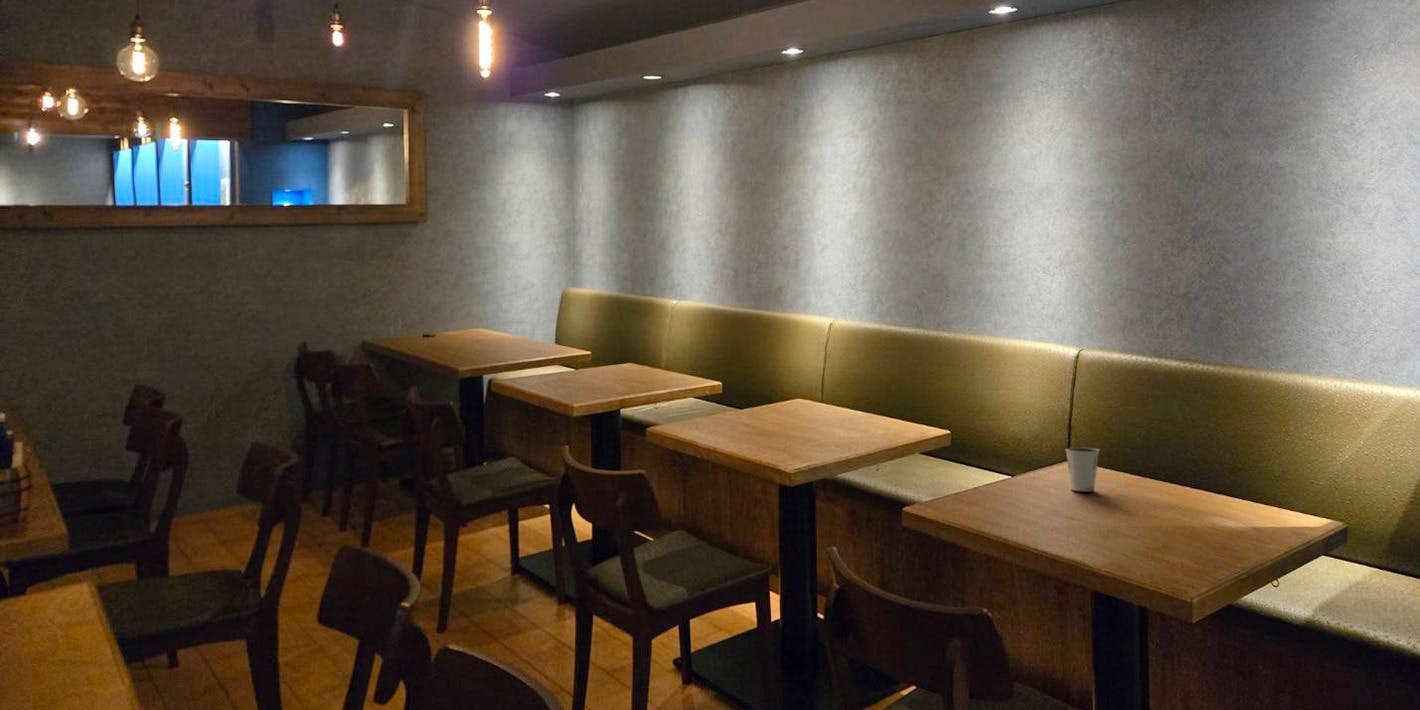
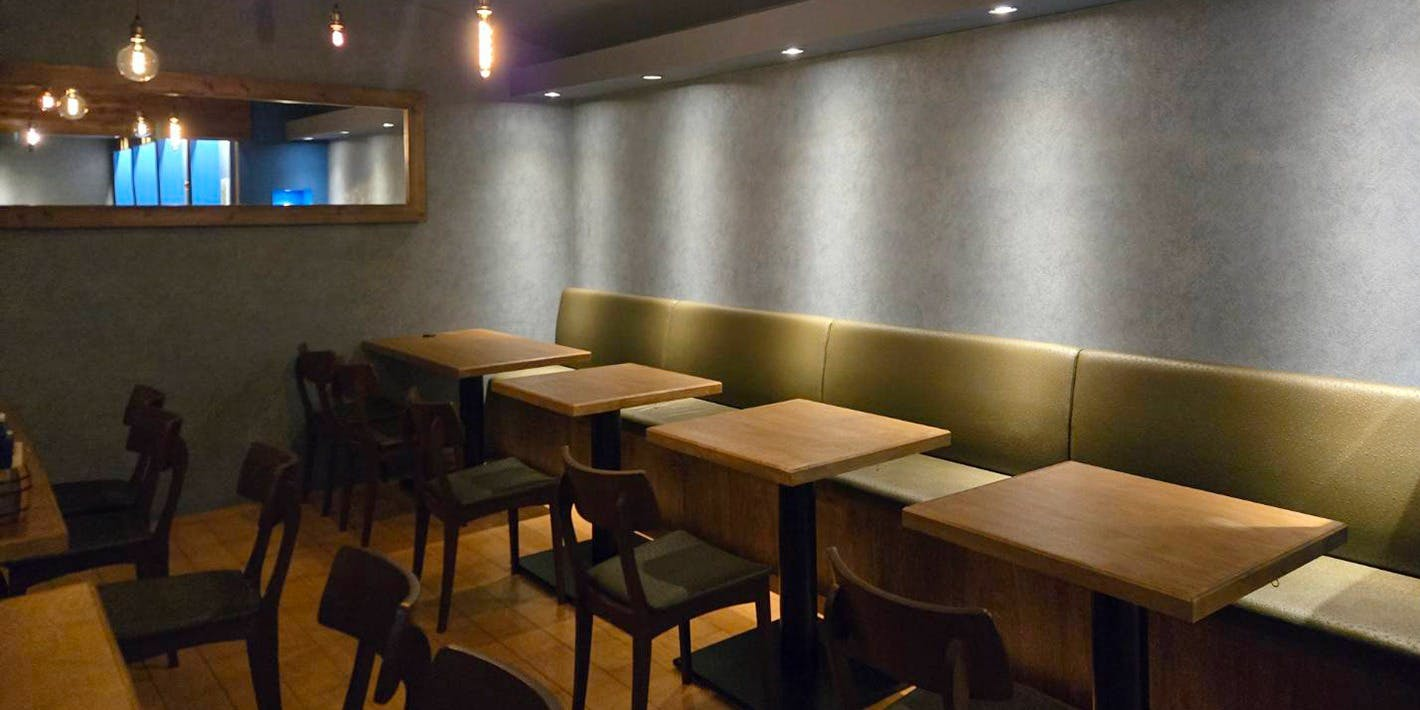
- dixie cup (1082, 469)
